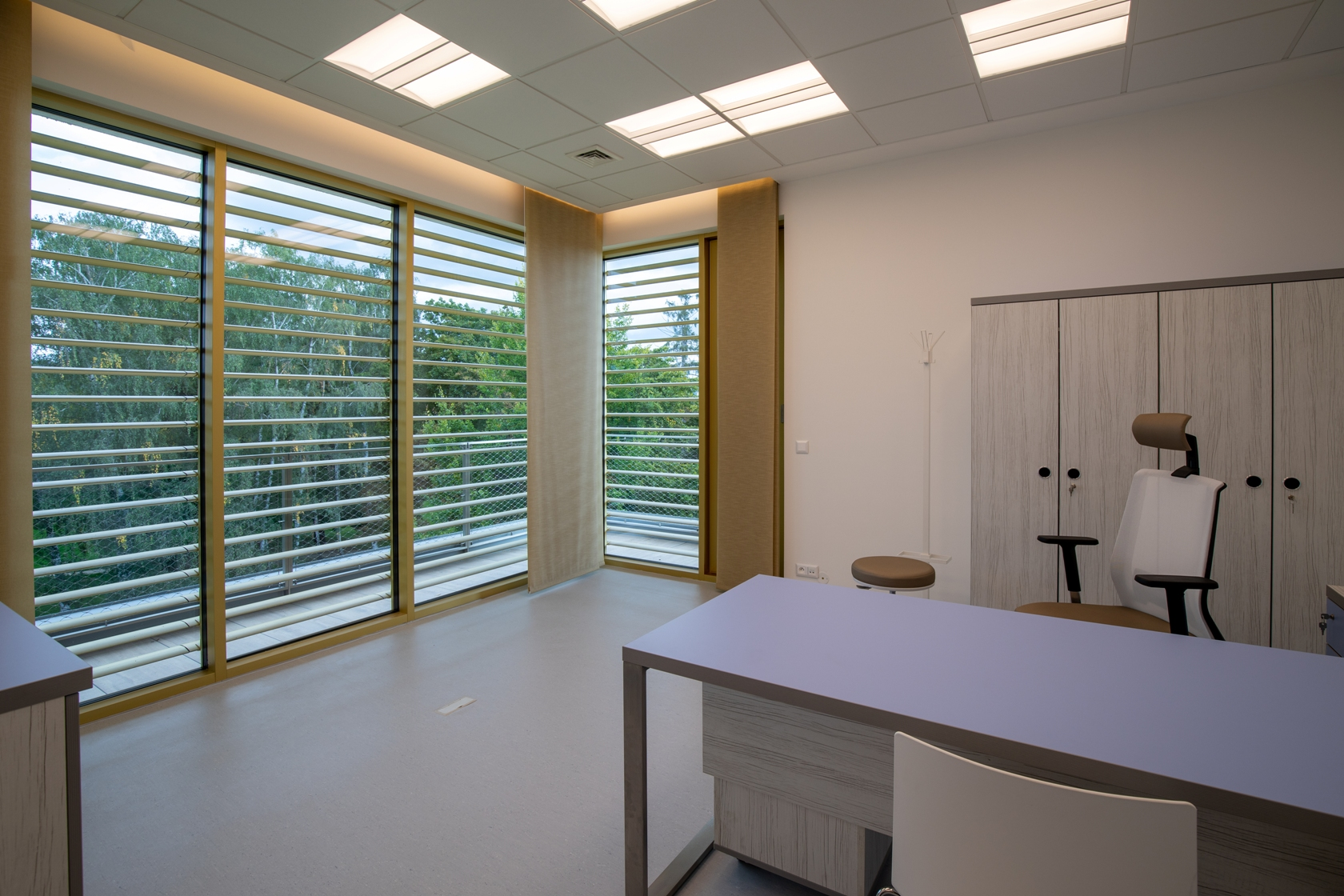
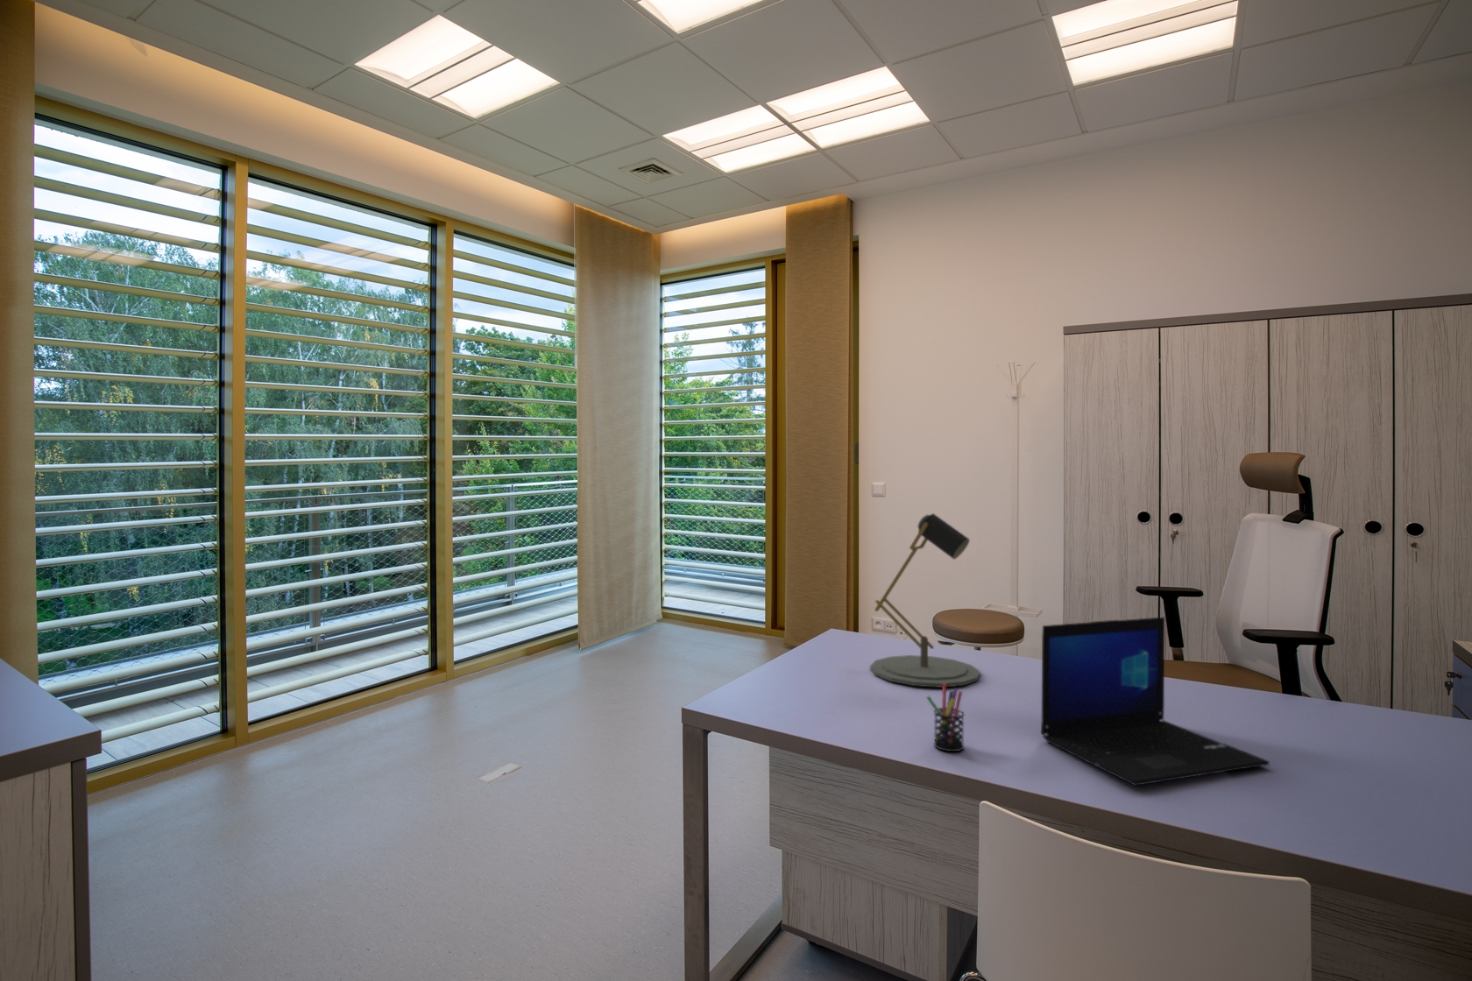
+ desk lamp (899, 577)
+ laptop (1149, 692)
+ pen holder (944, 716)
